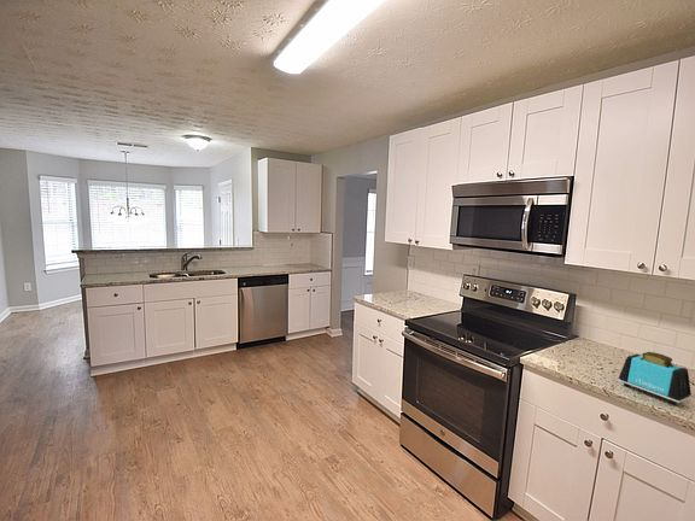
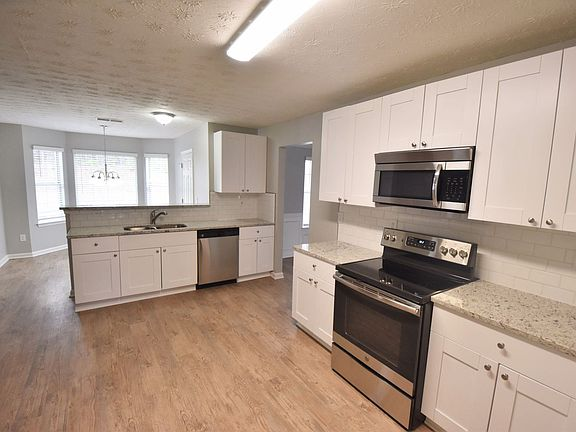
- toaster (654, 374)
